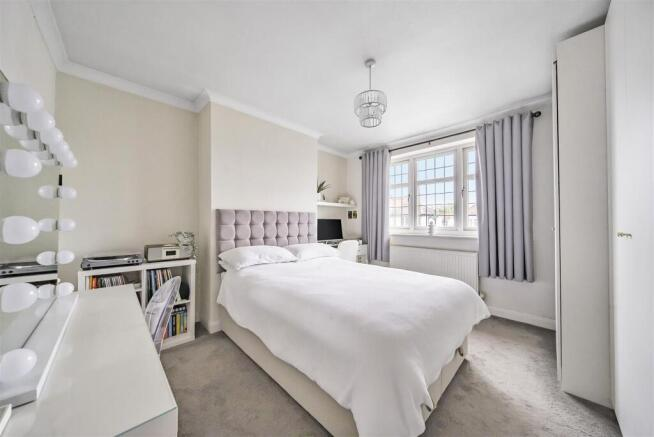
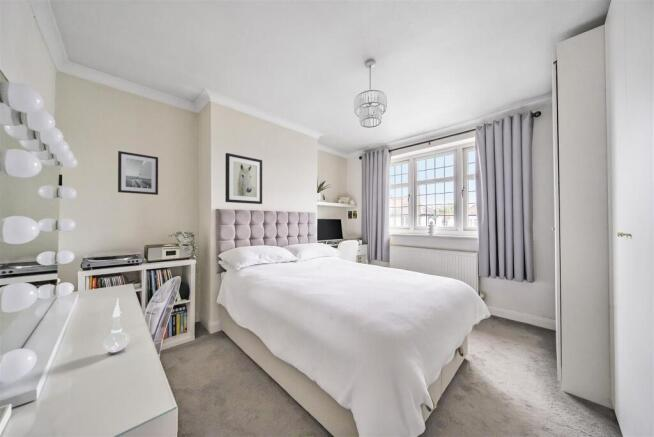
+ wall art (244, 180)
+ perfume bottle (116, 324)
+ wall art (139, 173)
